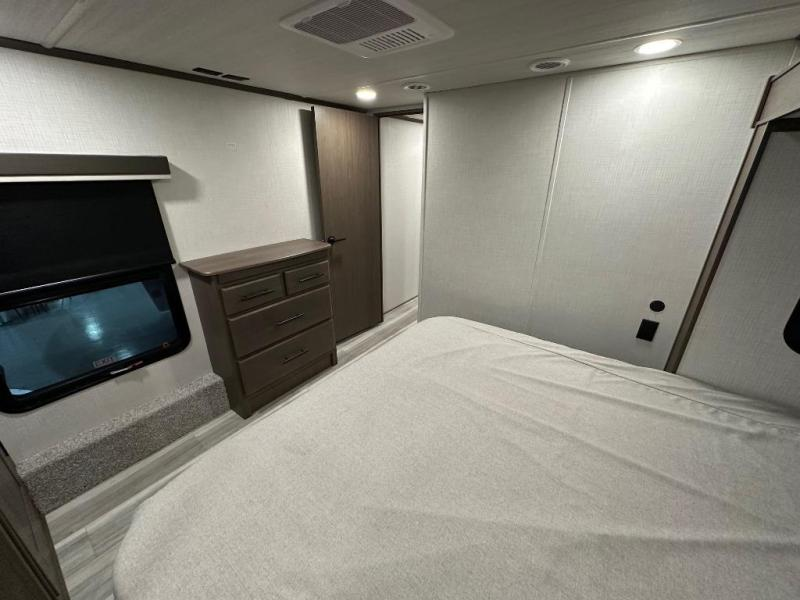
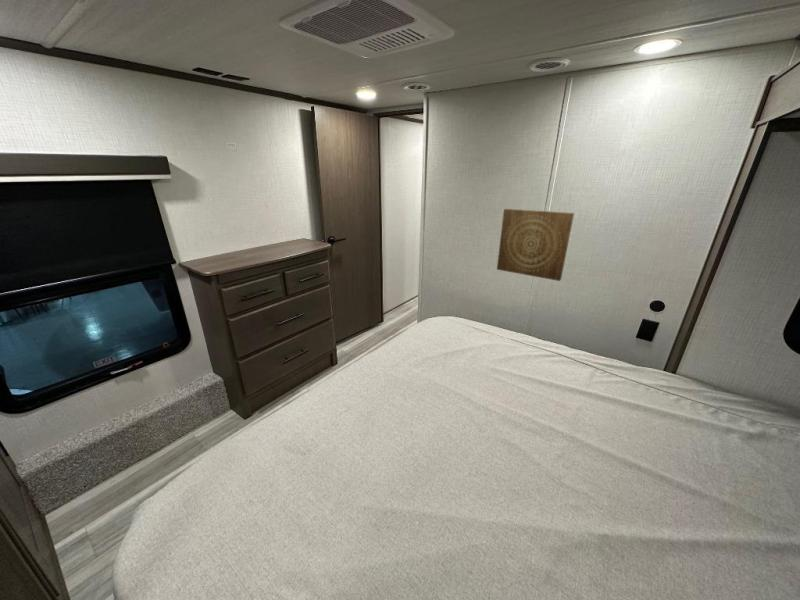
+ wall art (531, 243)
